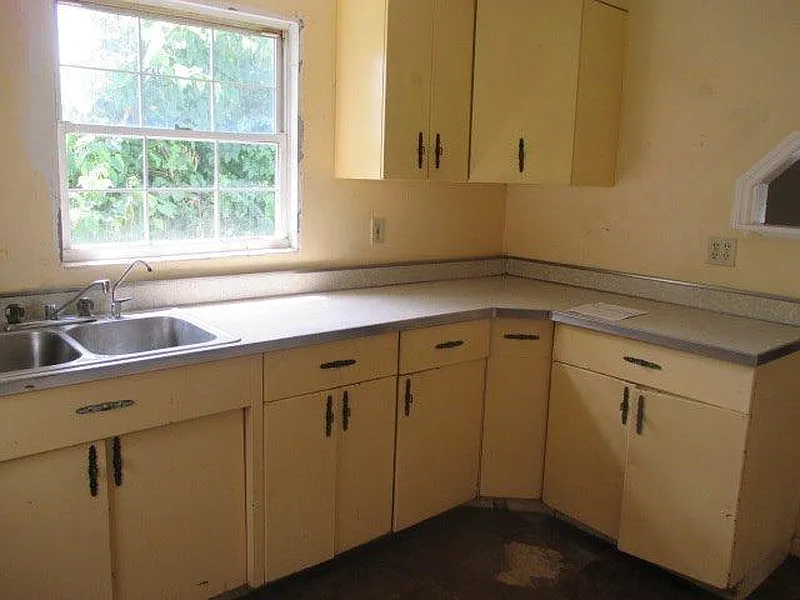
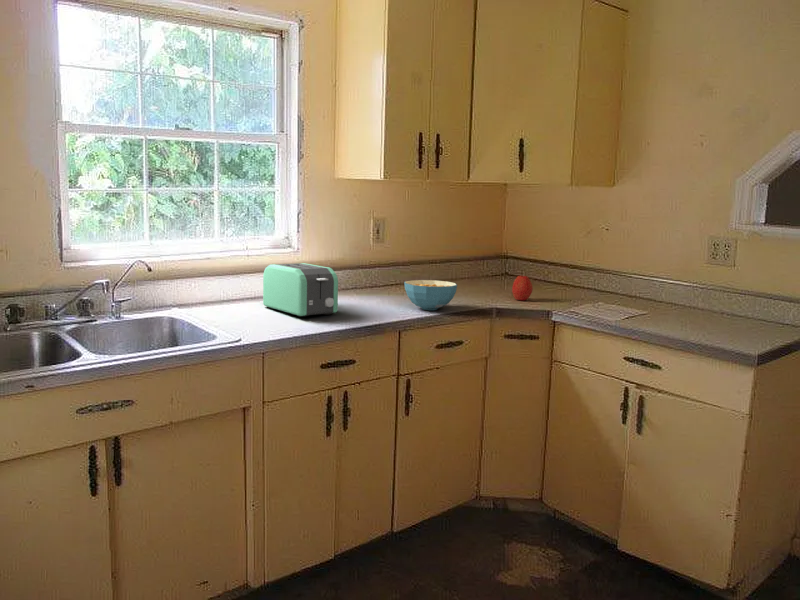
+ apple (522, 286)
+ cereal bowl (430, 296)
+ toaster (299, 288)
